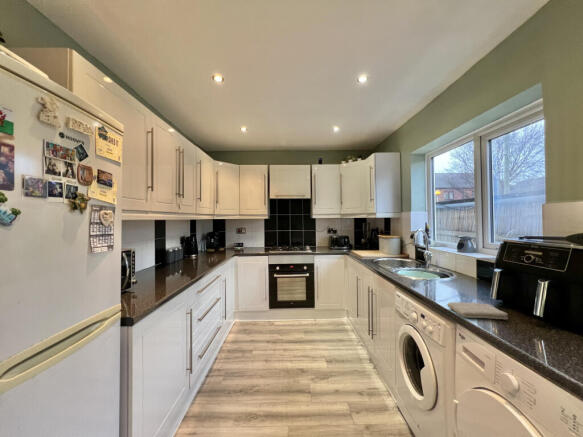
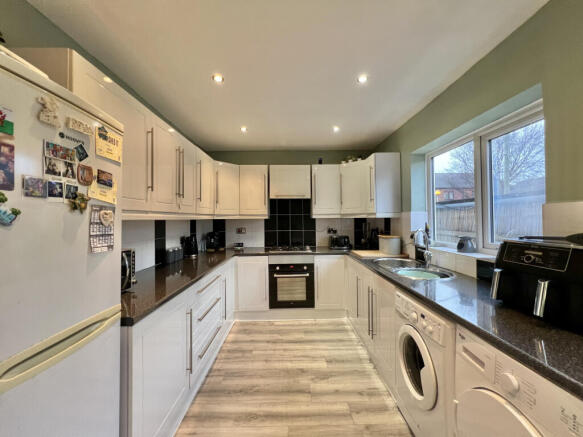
- washcloth (476, 310)
